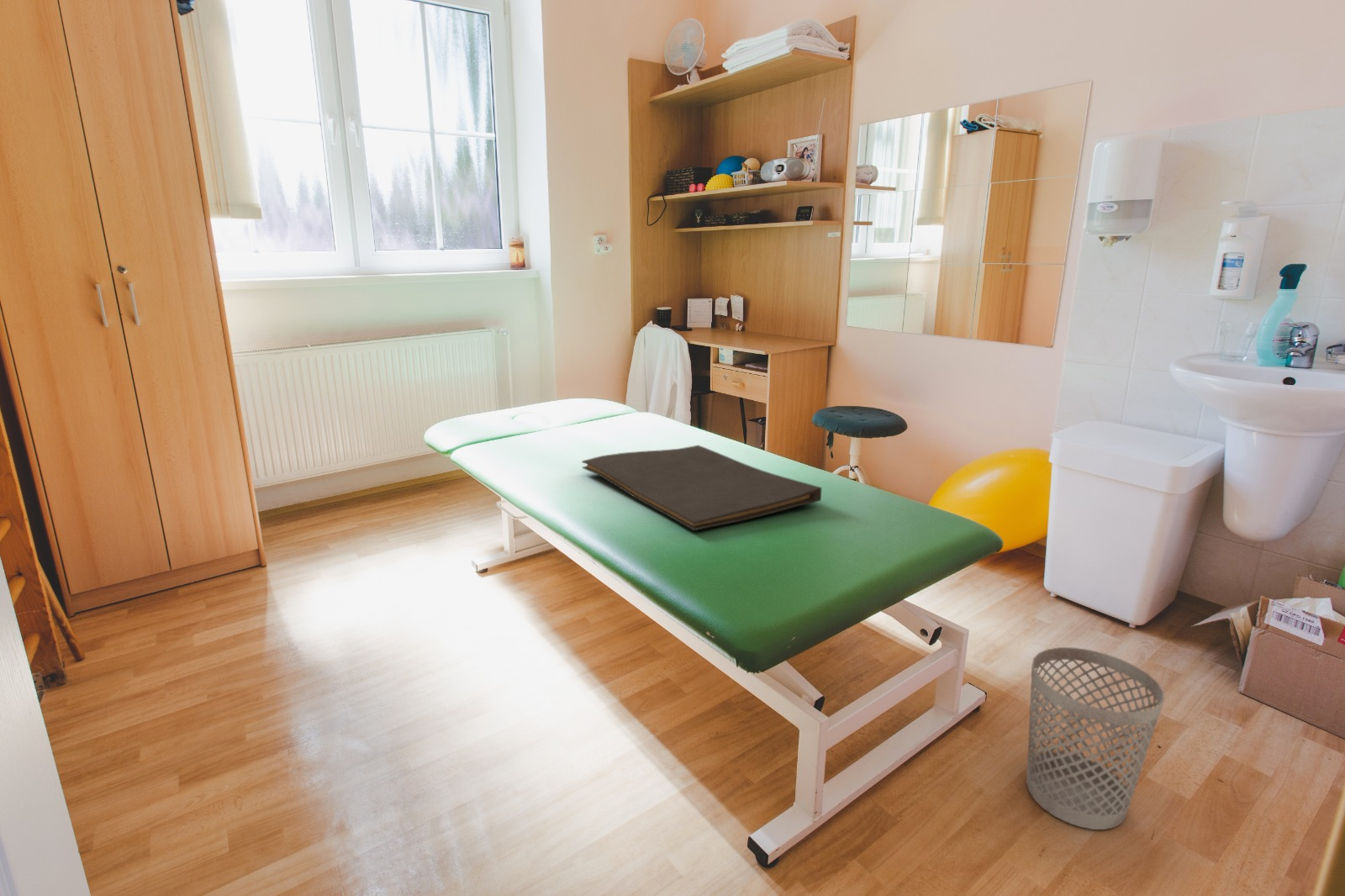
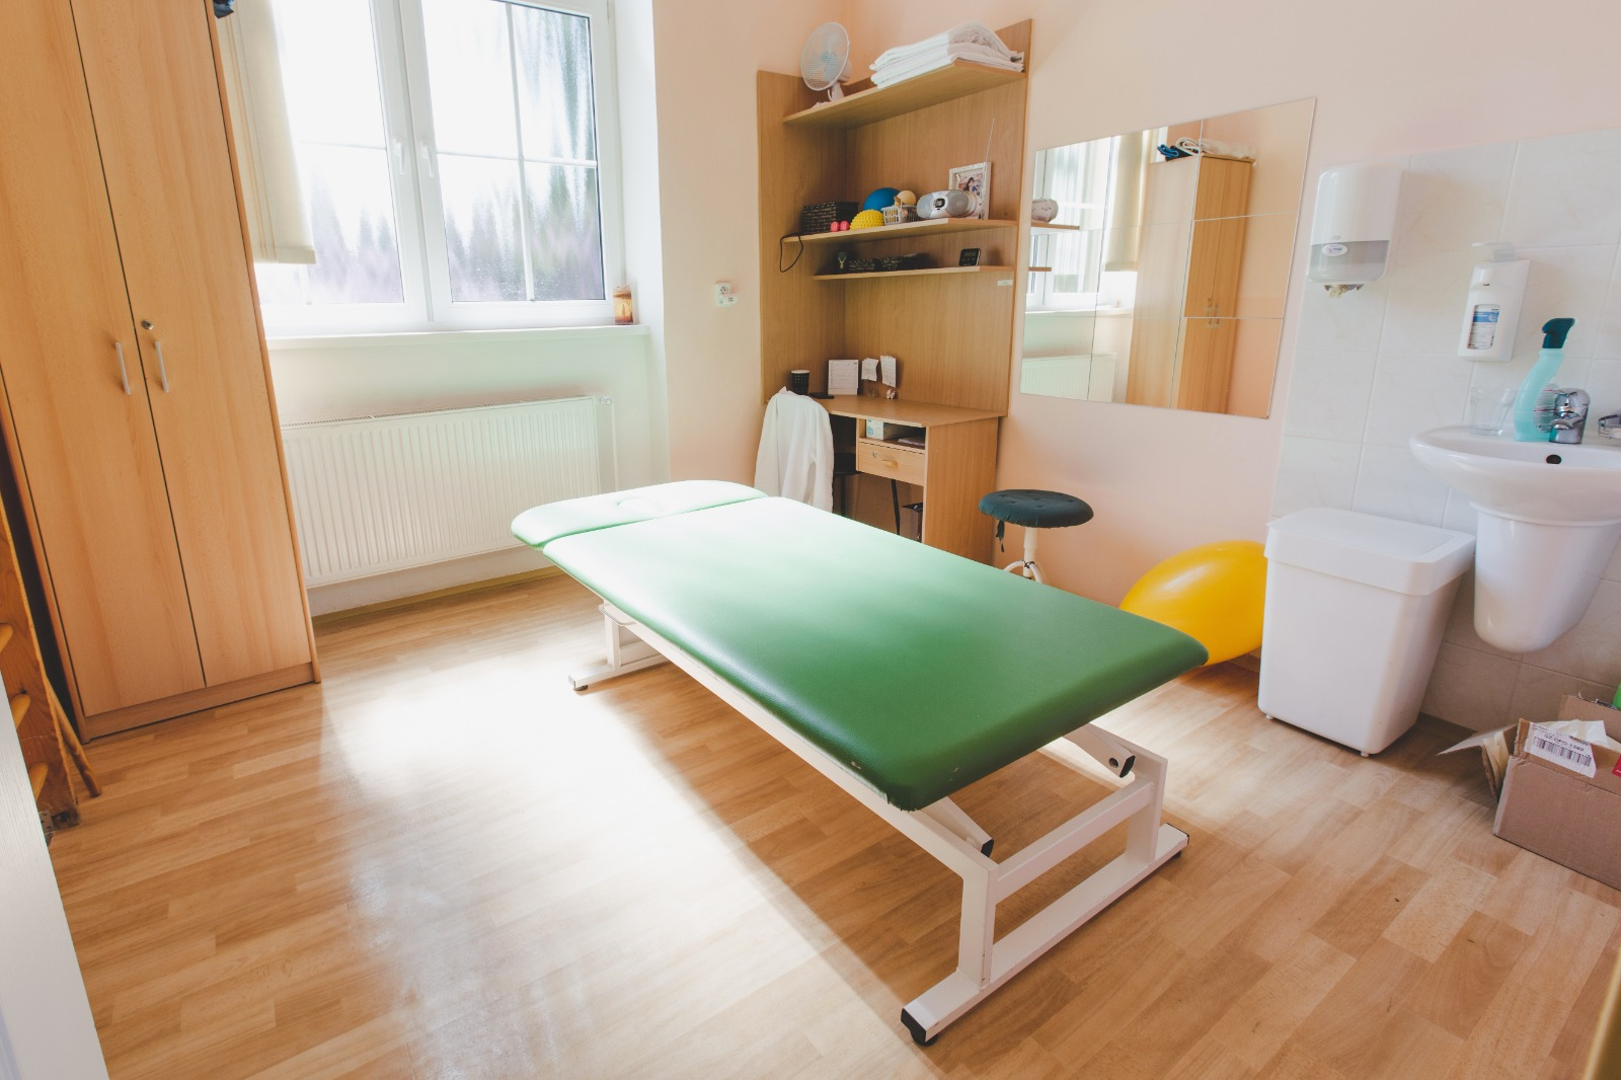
- hand towel (693, 480)
- wastebasket (1084, 738)
